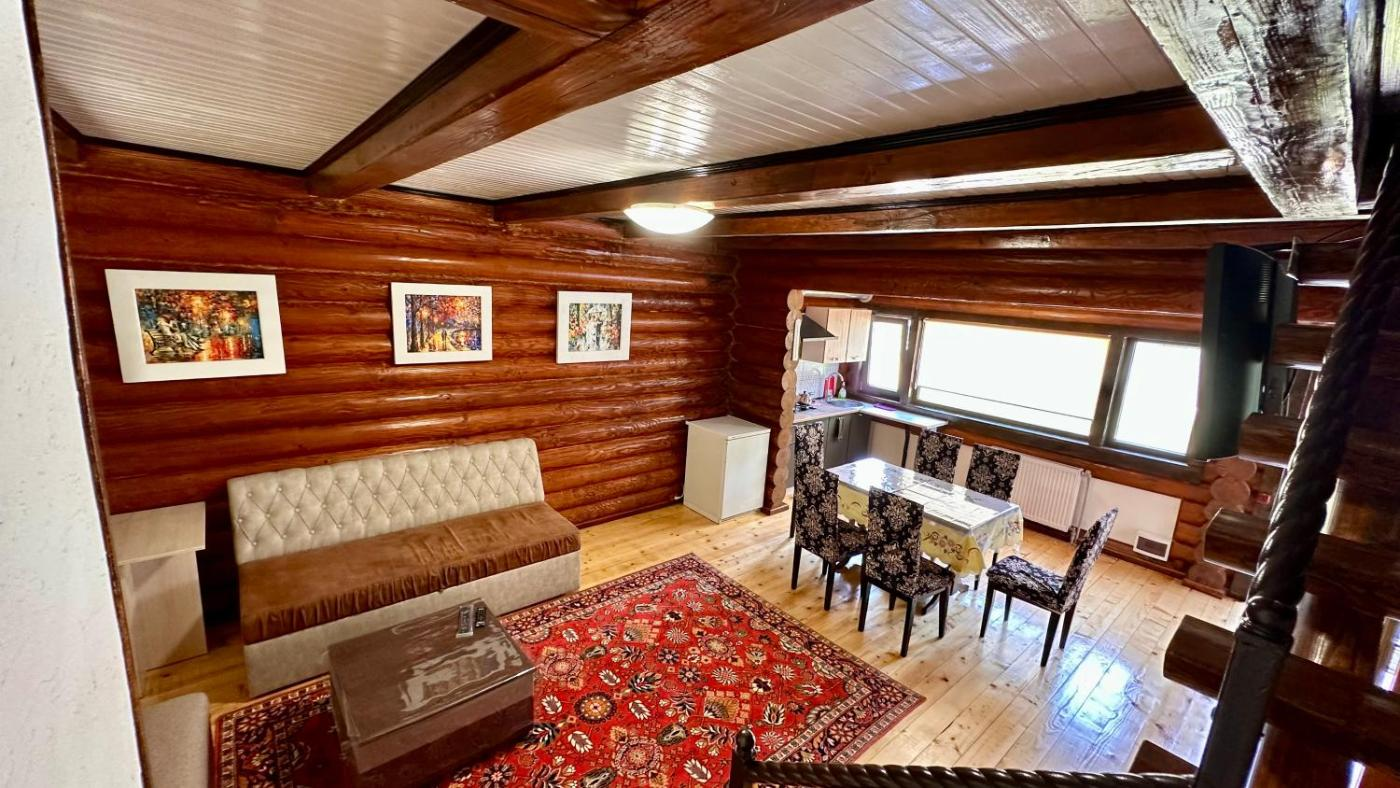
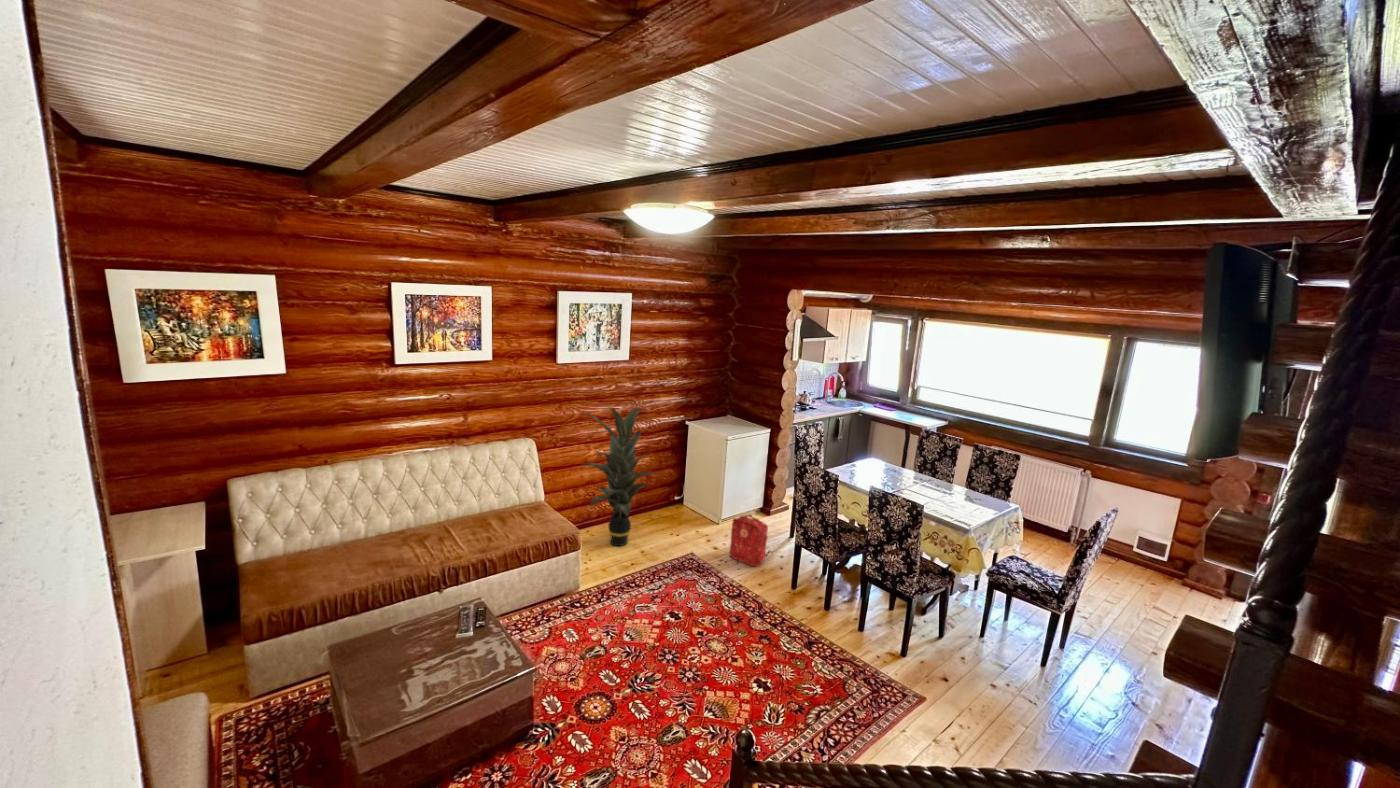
+ backpack (749, 536)
+ indoor plant (615, 475)
